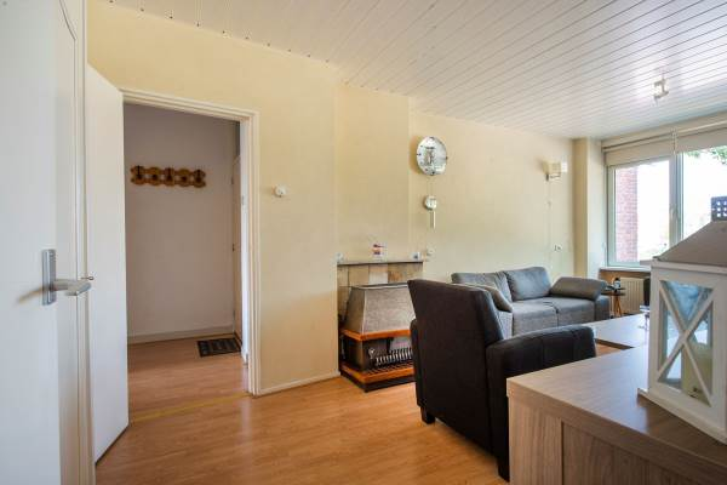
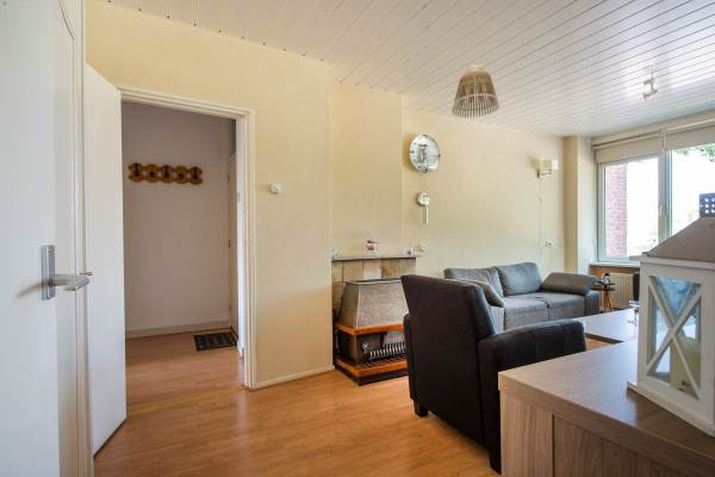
+ lamp shade (475, 88)
